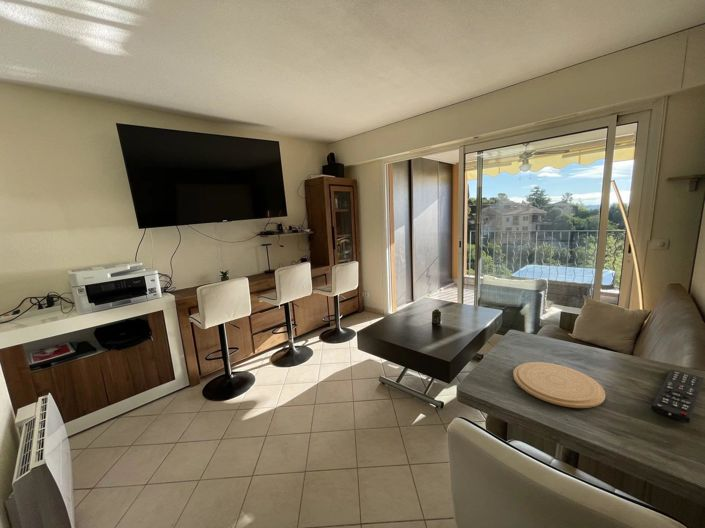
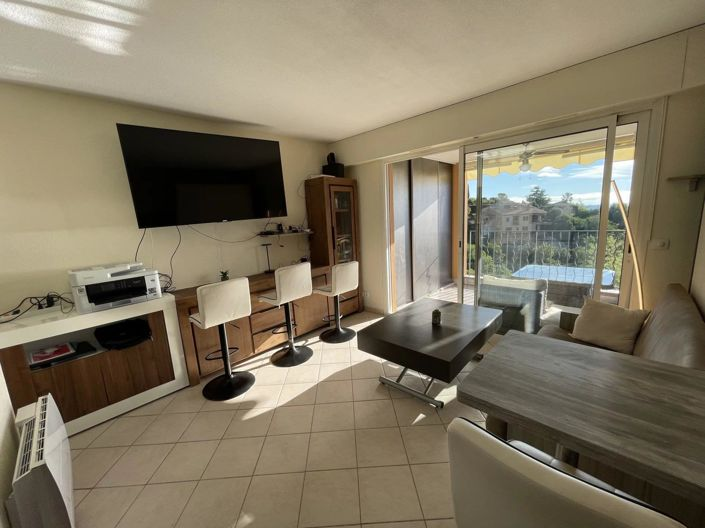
- plate (555, 381)
- remote control (678, 392)
